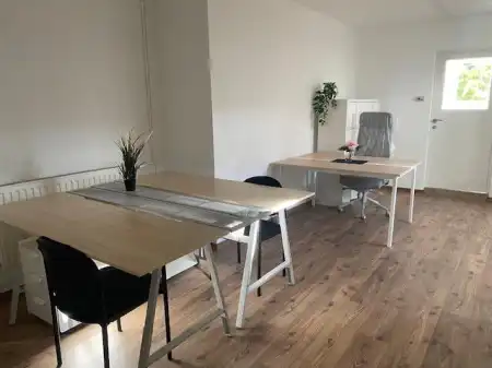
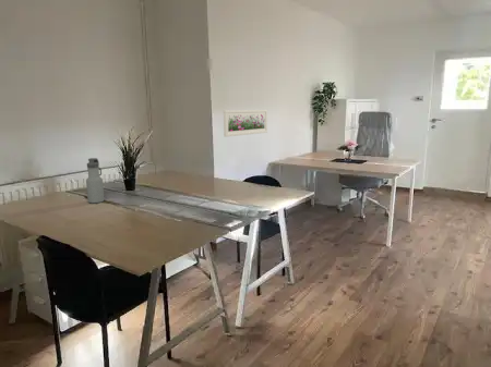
+ water bottle (94, 180)
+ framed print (247, 122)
